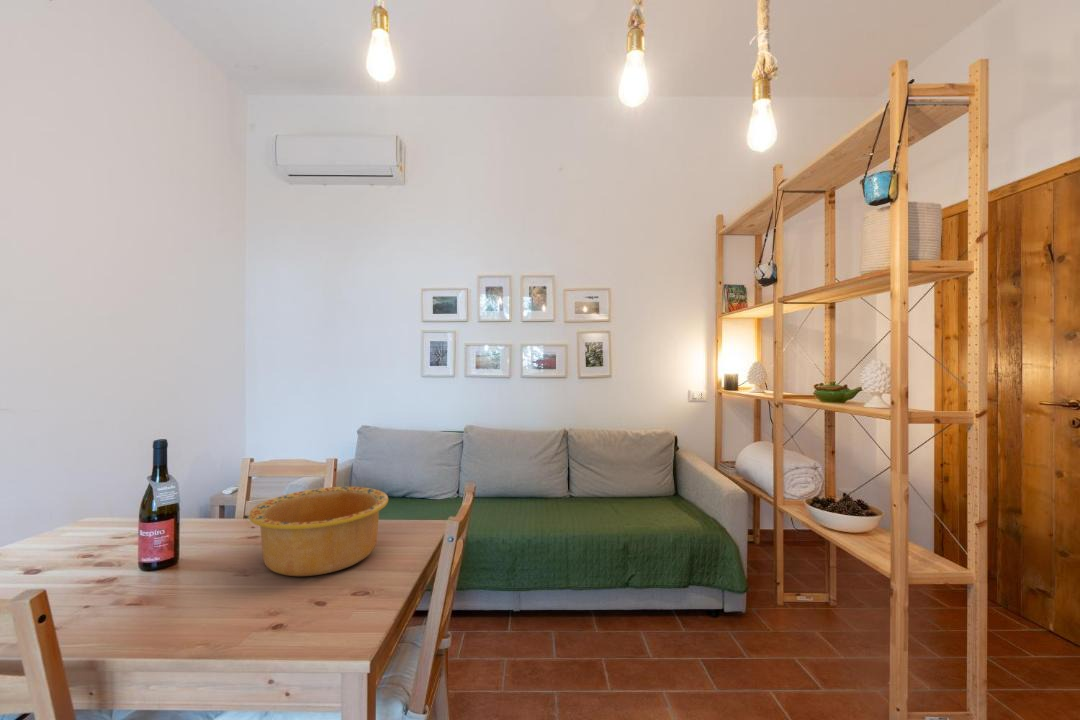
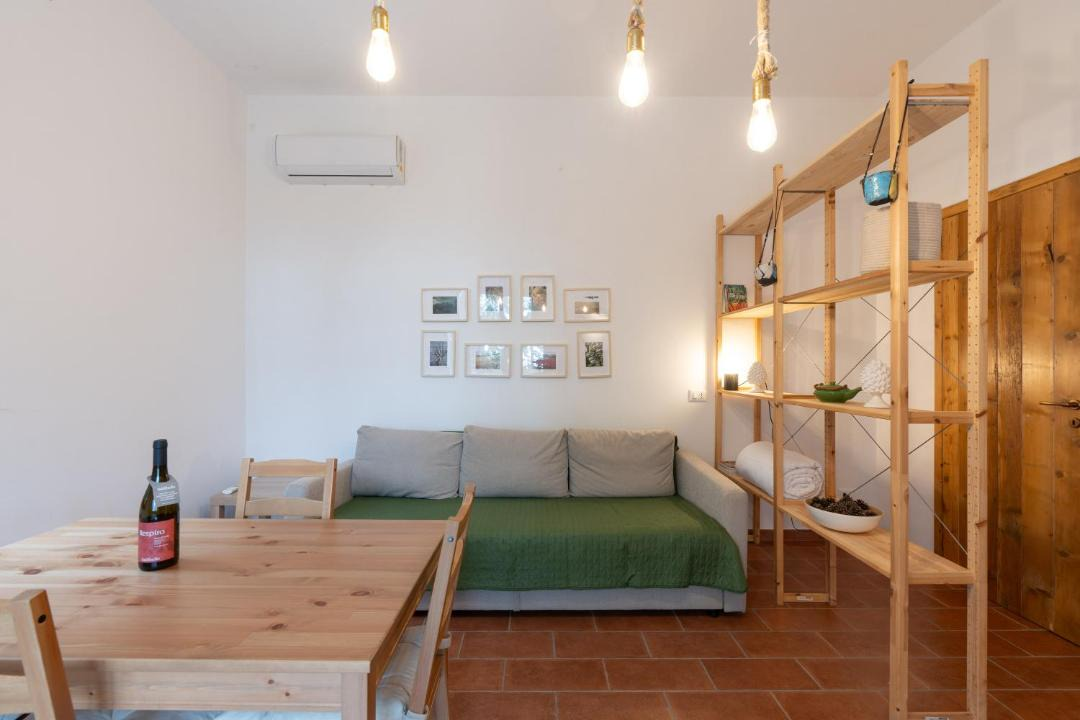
- bowl (322, 530)
